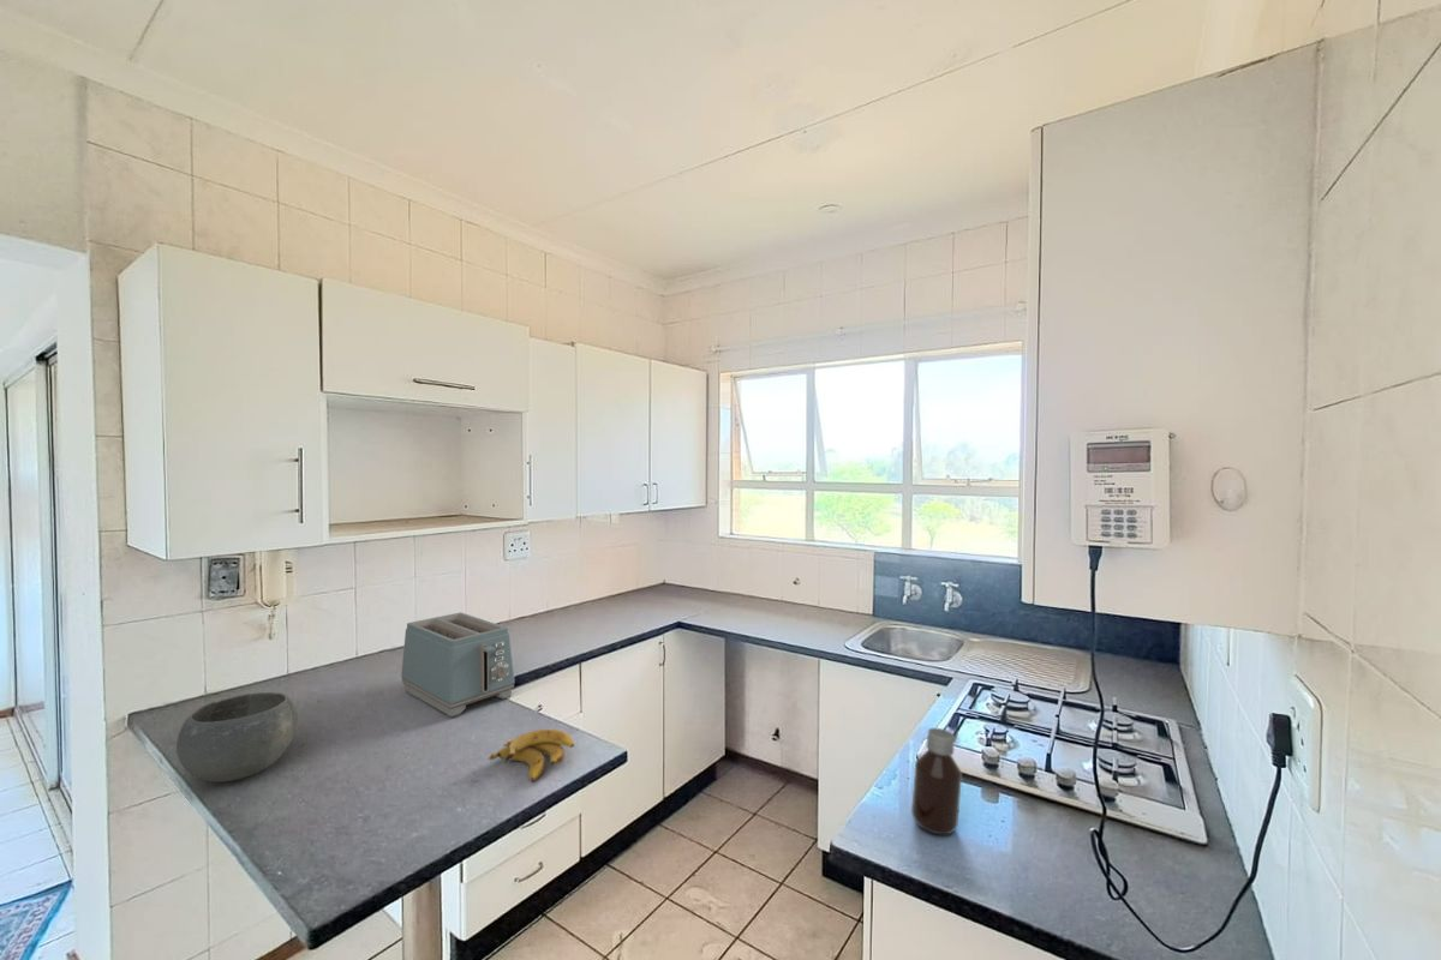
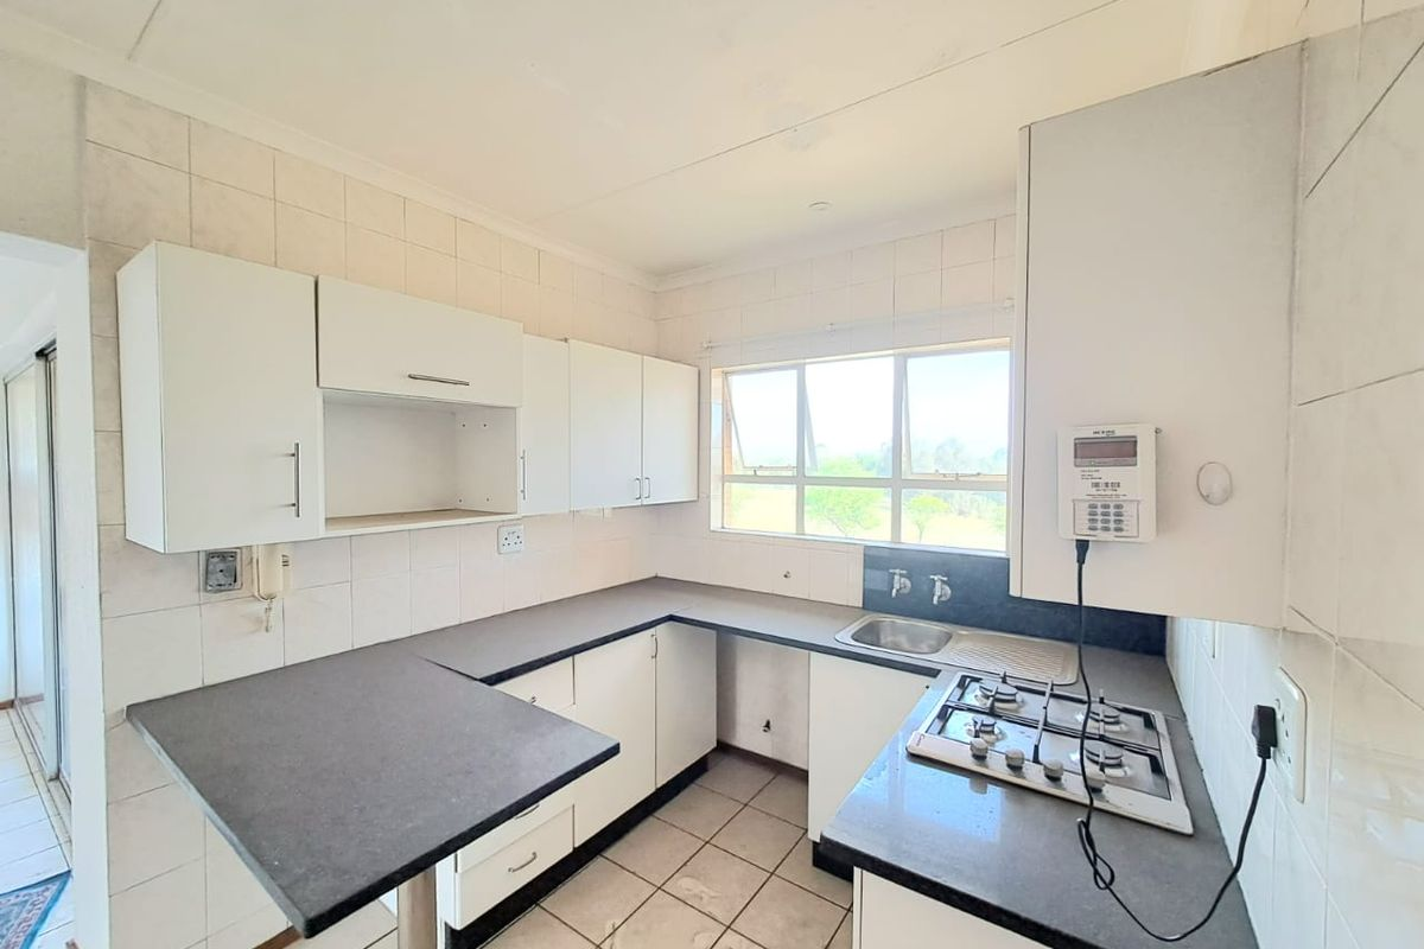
- bottle (935, 779)
- toaster (460, 661)
- bowl (239, 738)
- banana (531, 751)
